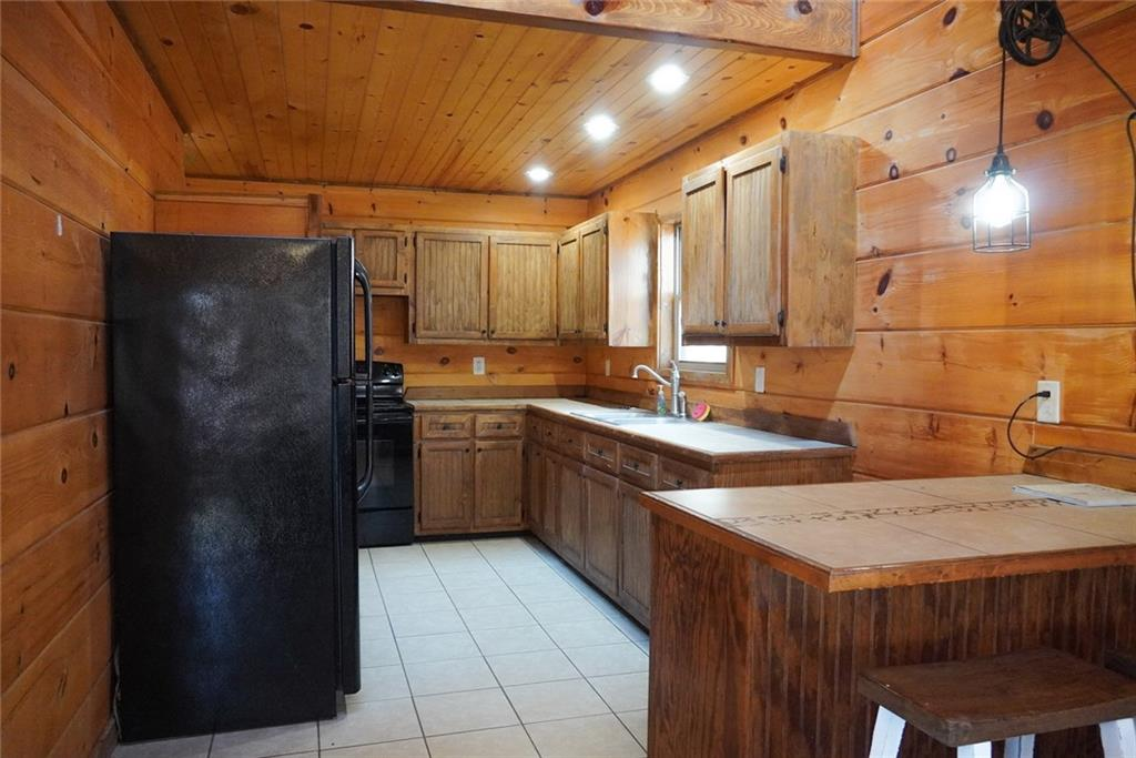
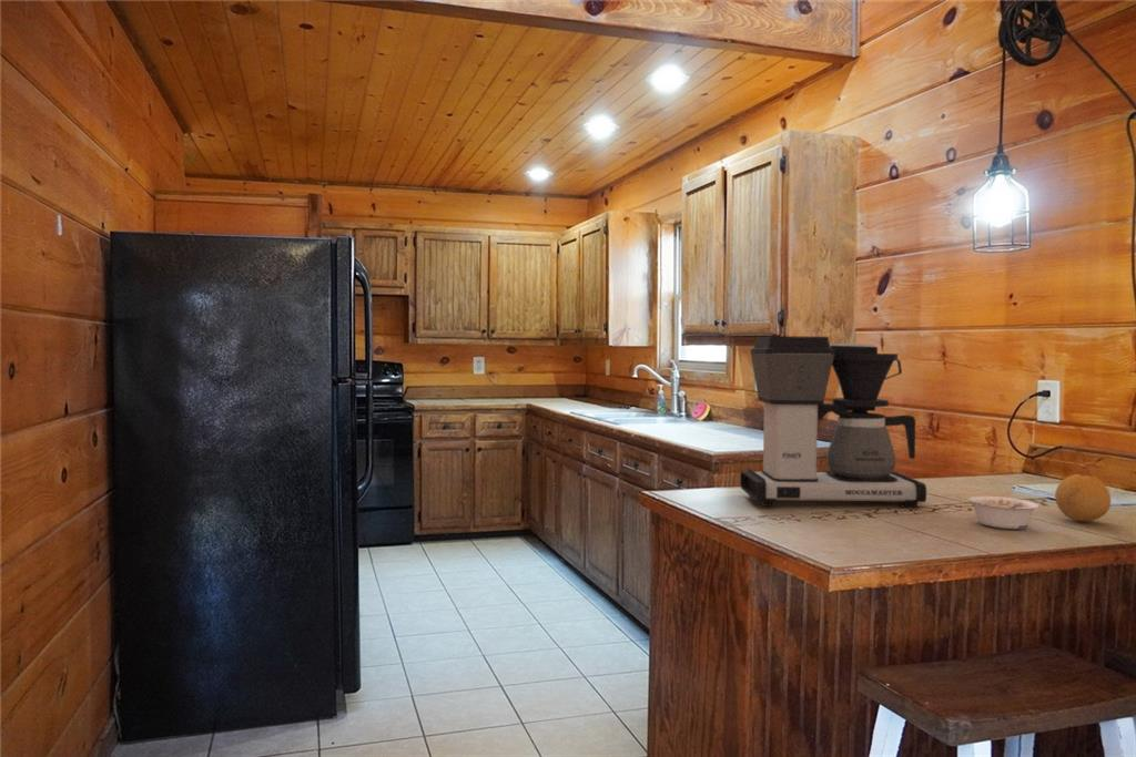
+ coffee maker (833, 412)
+ legume (1004, 511)
+ fruit (1083, 498)
